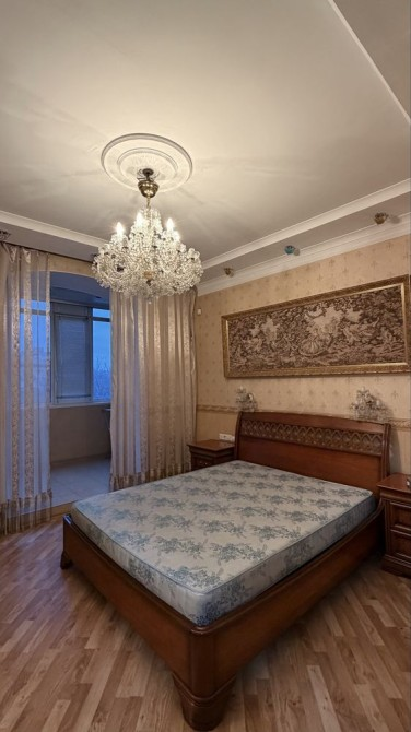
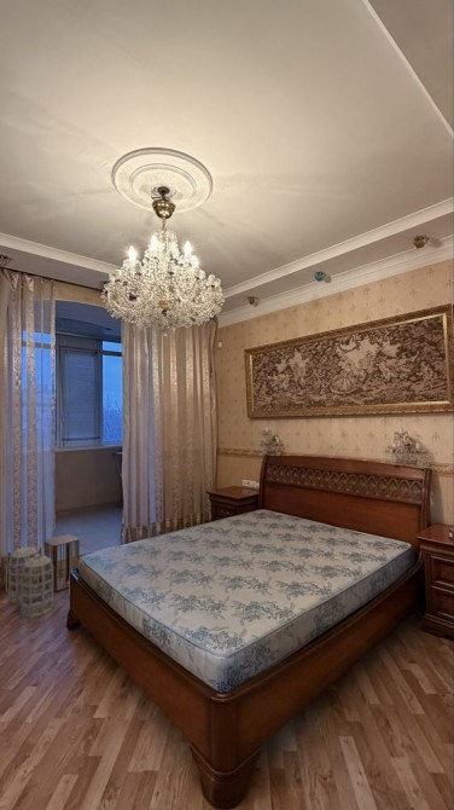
+ lantern (51, 569)
